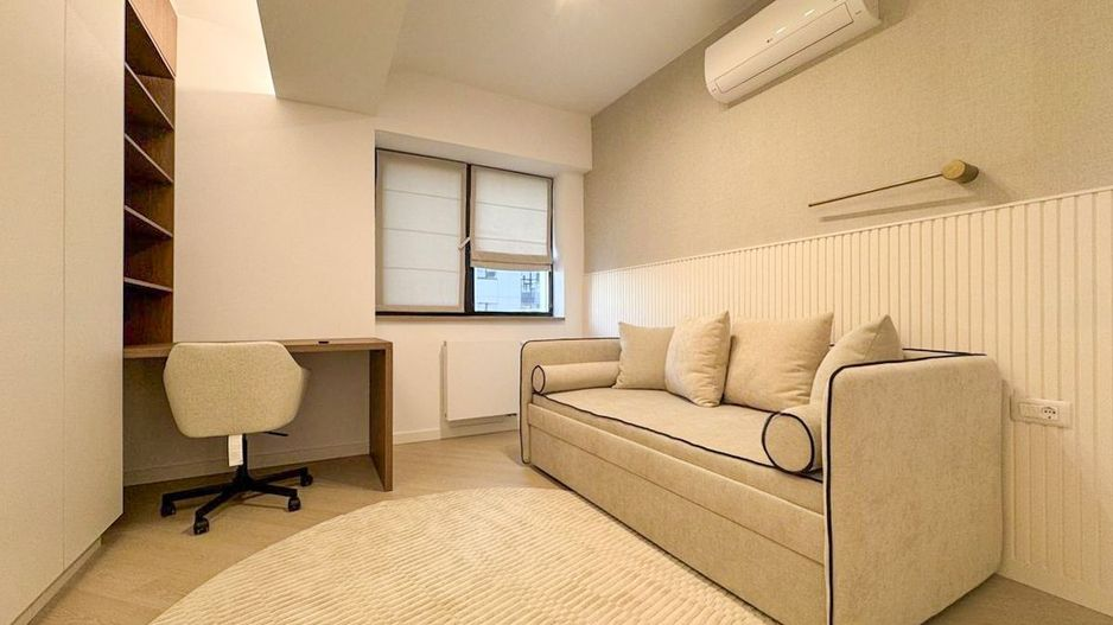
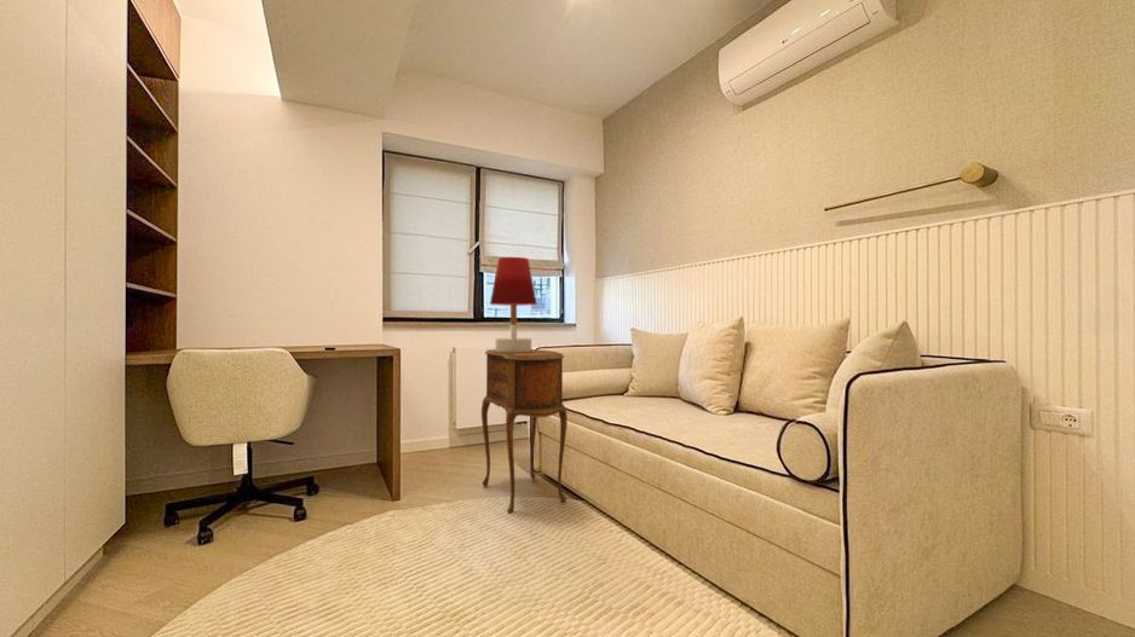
+ table lamp (513, 305)
+ side table (524, 415)
